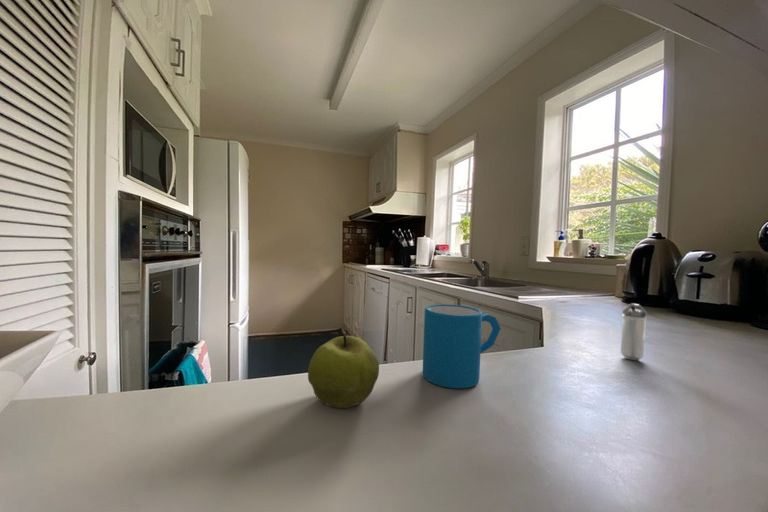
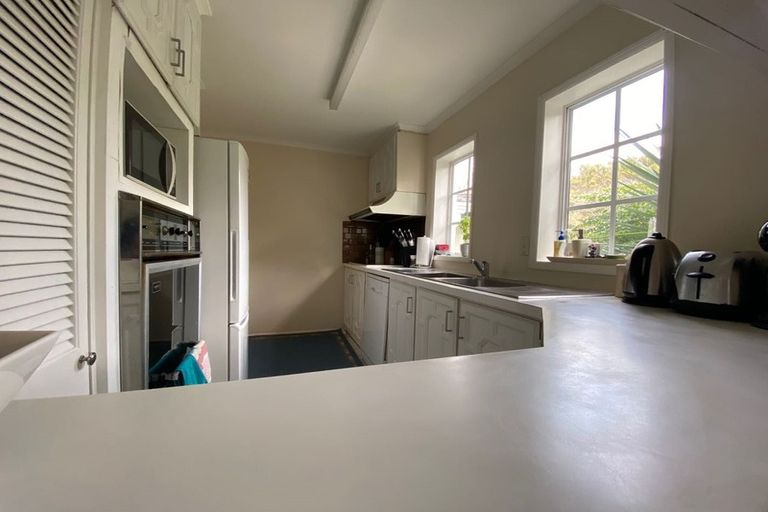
- mug (463, 342)
- apple (344, 366)
- shaker (633, 331)
